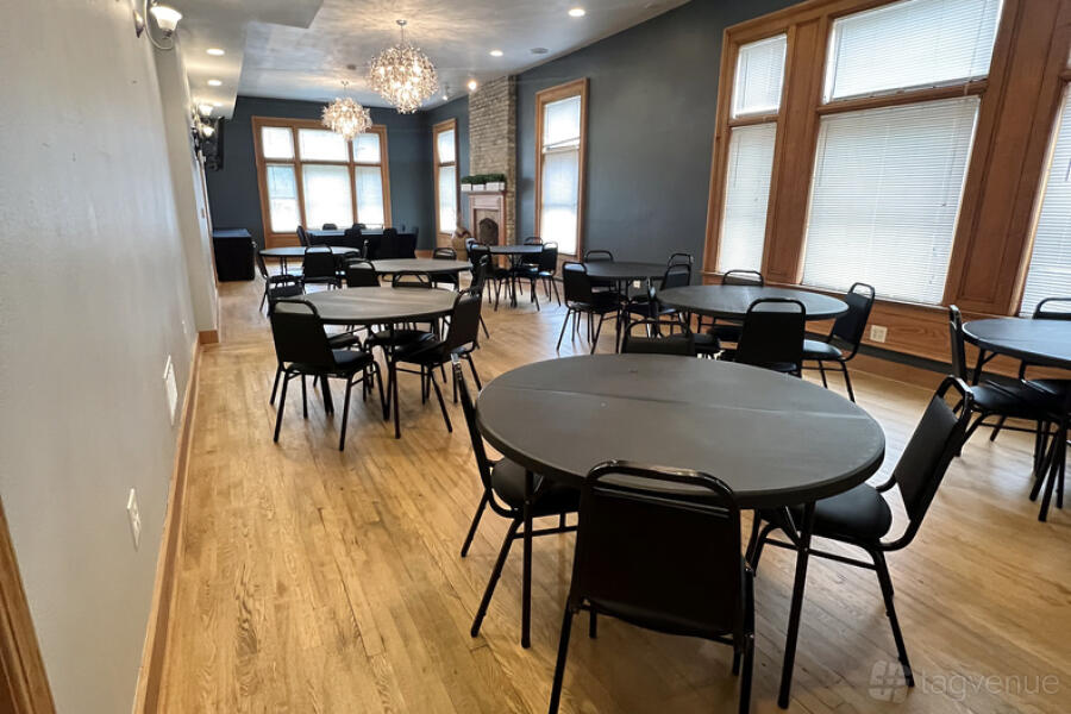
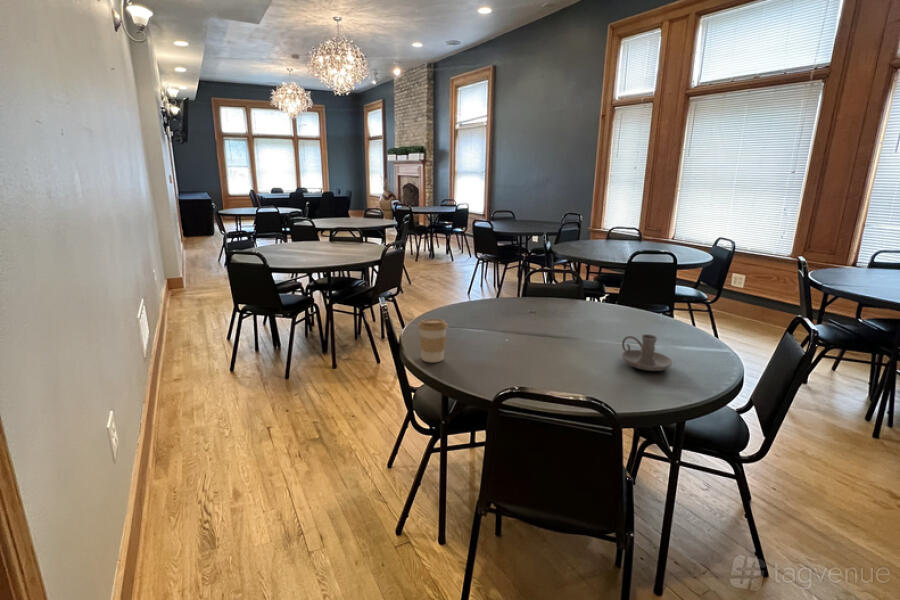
+ candle holder (643, 349)
+ coffee cup (432, 339)
